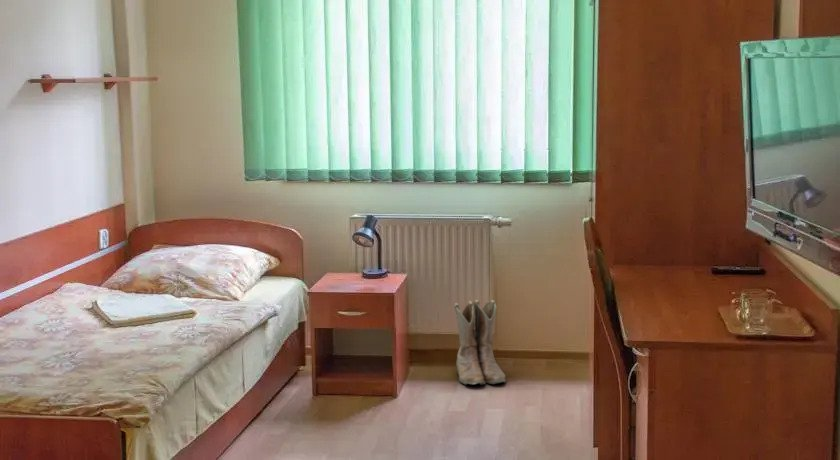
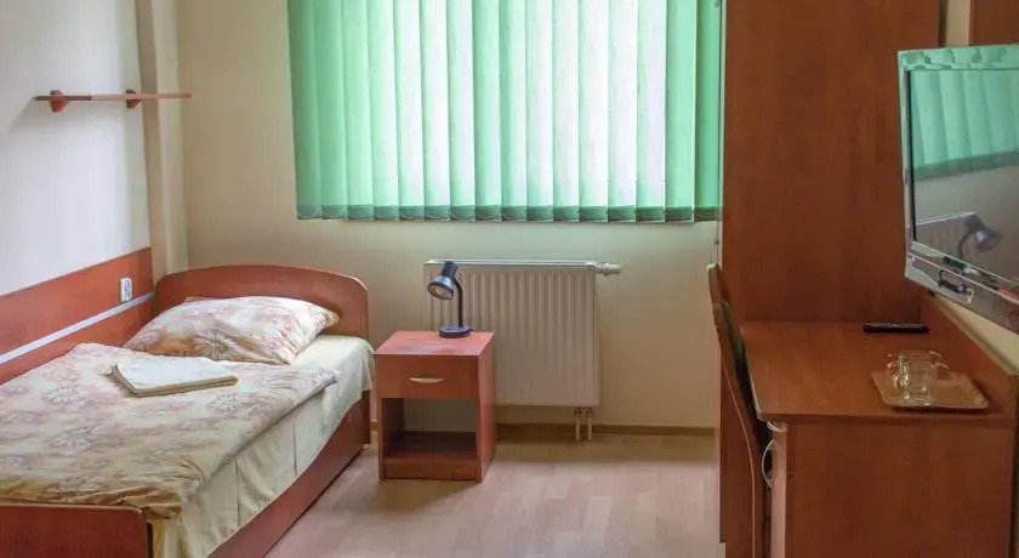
- boots (479, 340)
